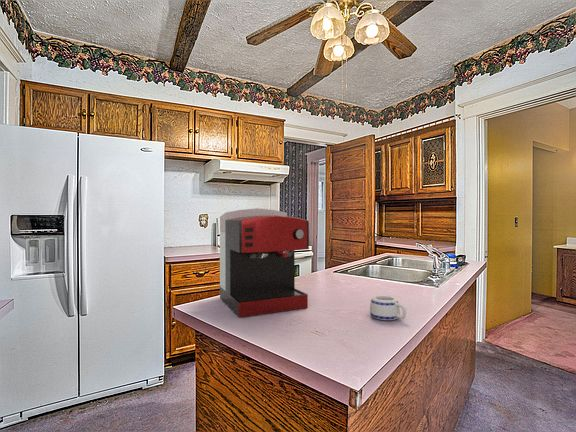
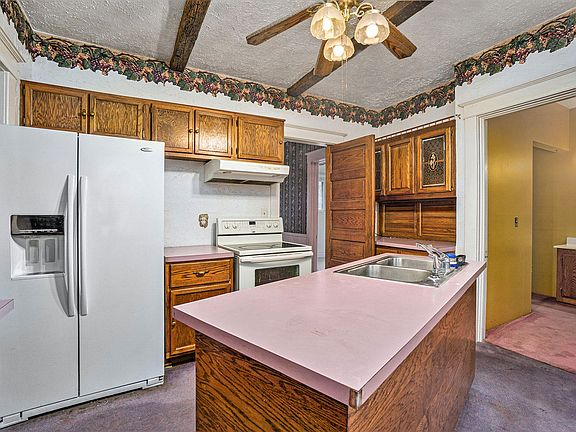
- mug (388, 308)
- coffee maker (265, 256)
